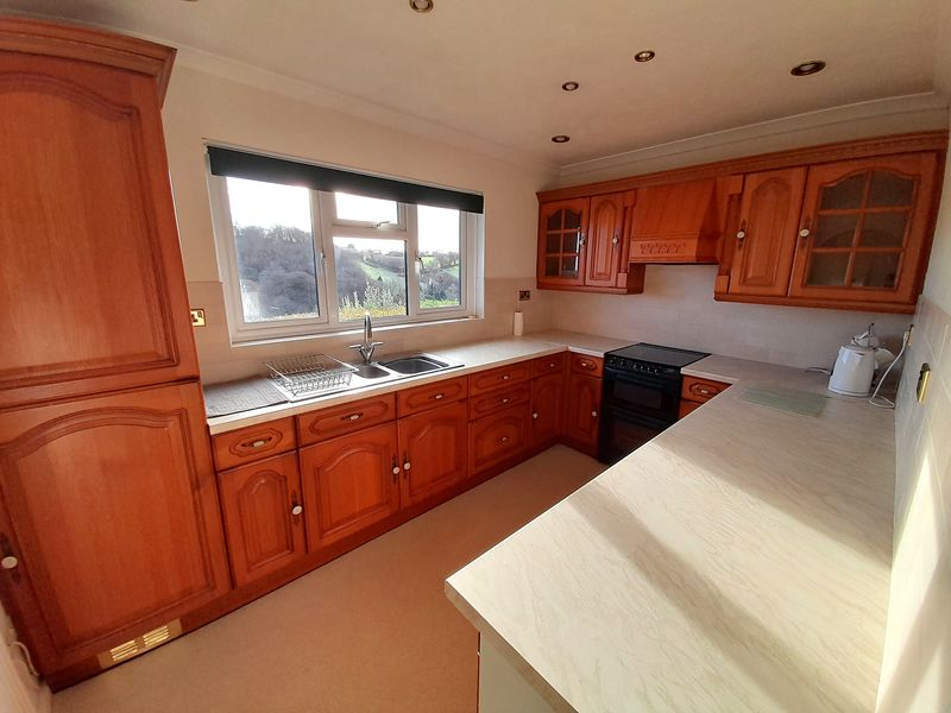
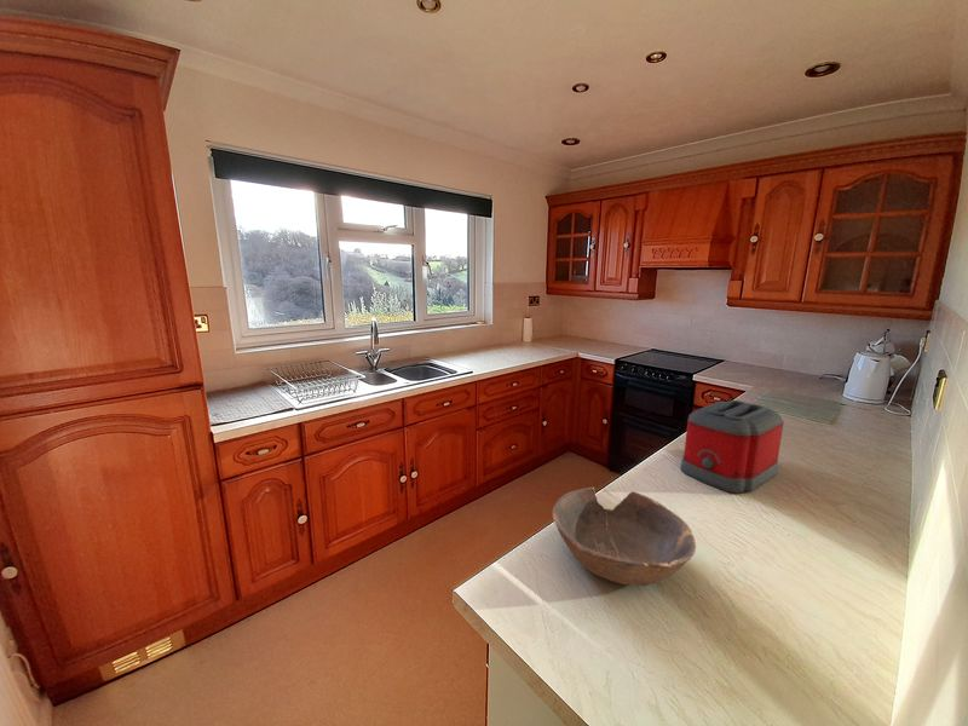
+ toaster (732, 438)
+ bowl (618, 537)
